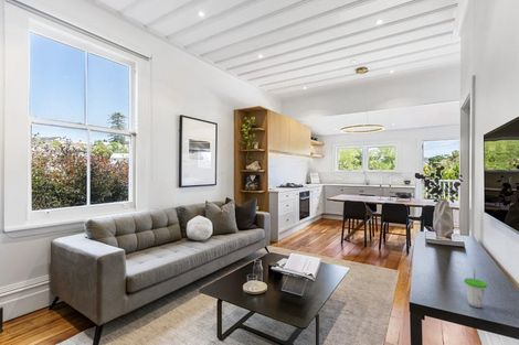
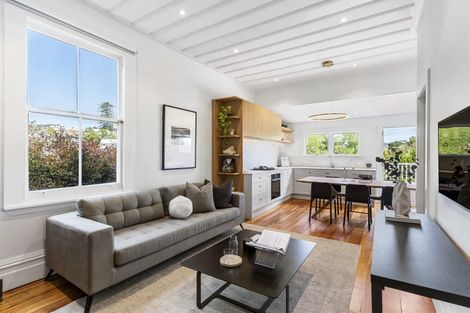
- cup (475, 288)
